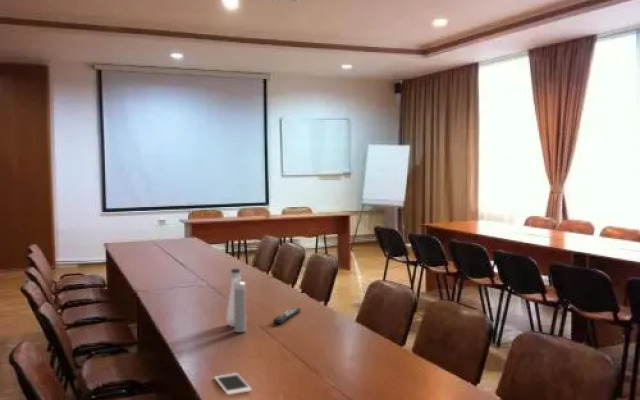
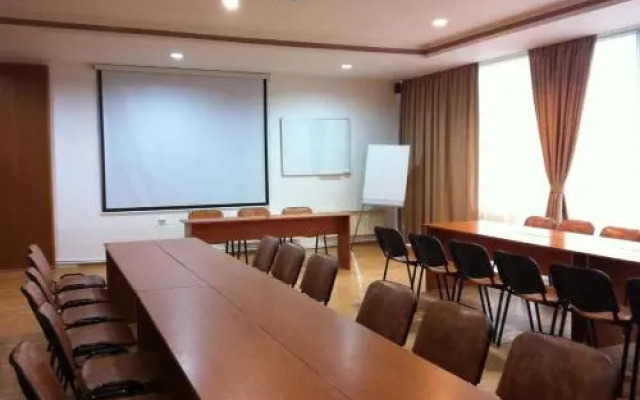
- remote control (287, 315)
- cell phone (232, 383)
- water bottle (237, 297)
